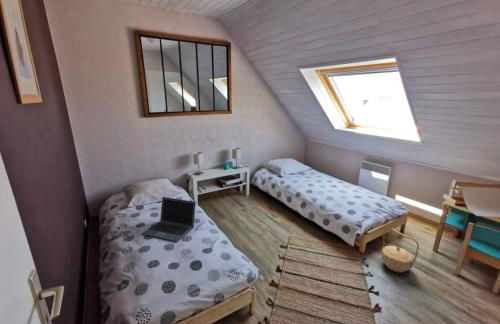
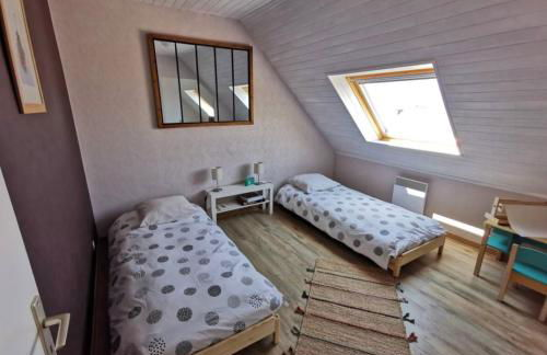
- basket (398, 249)
- laptop (169, 217)
